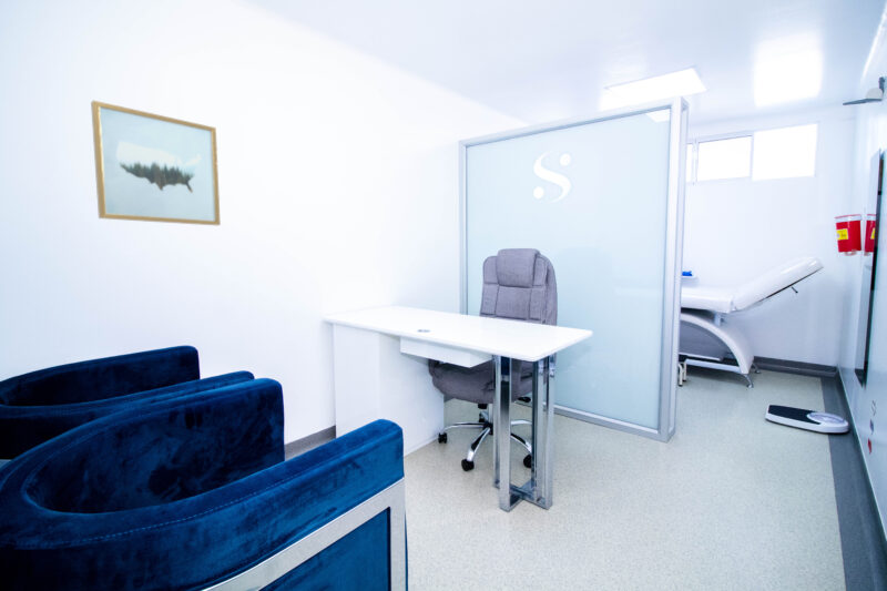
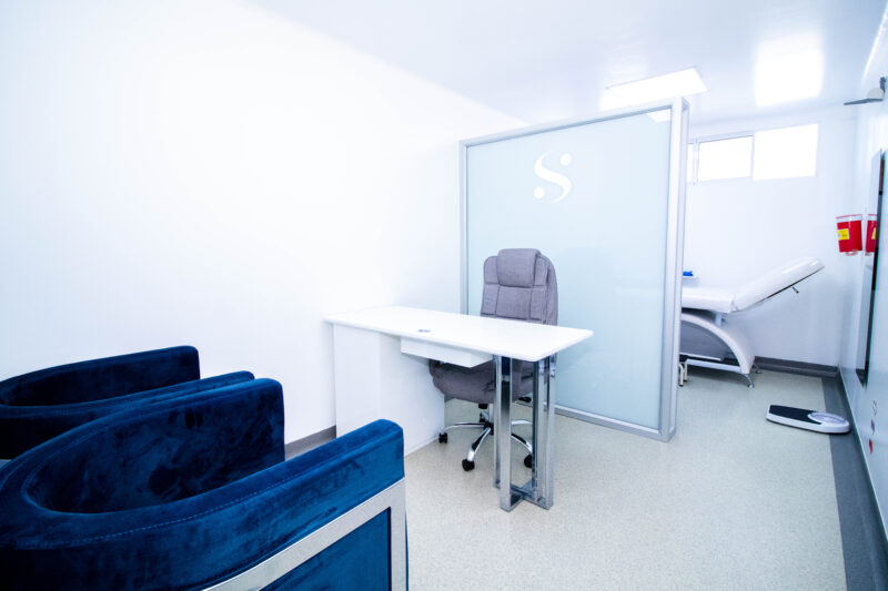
- wall art (161, 170)
